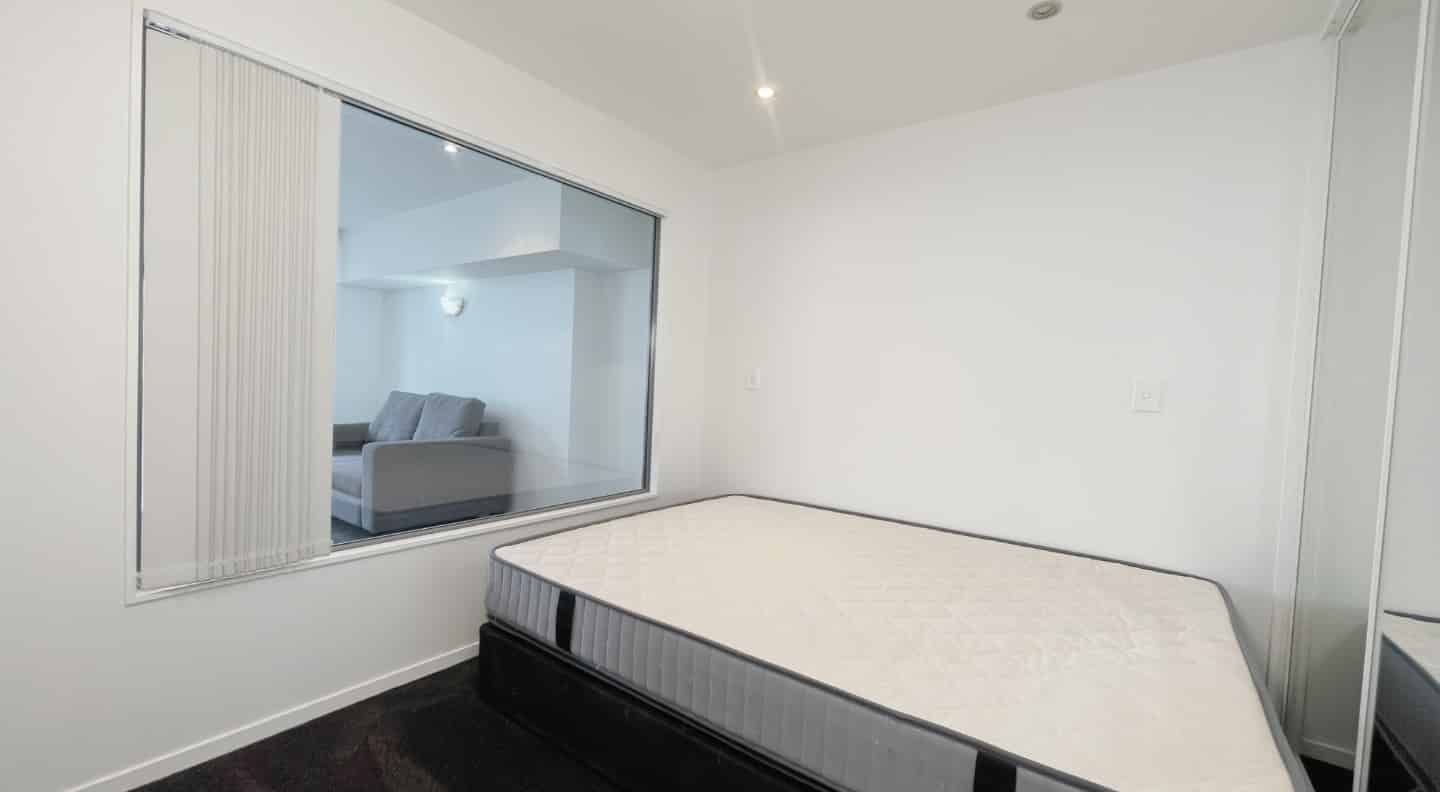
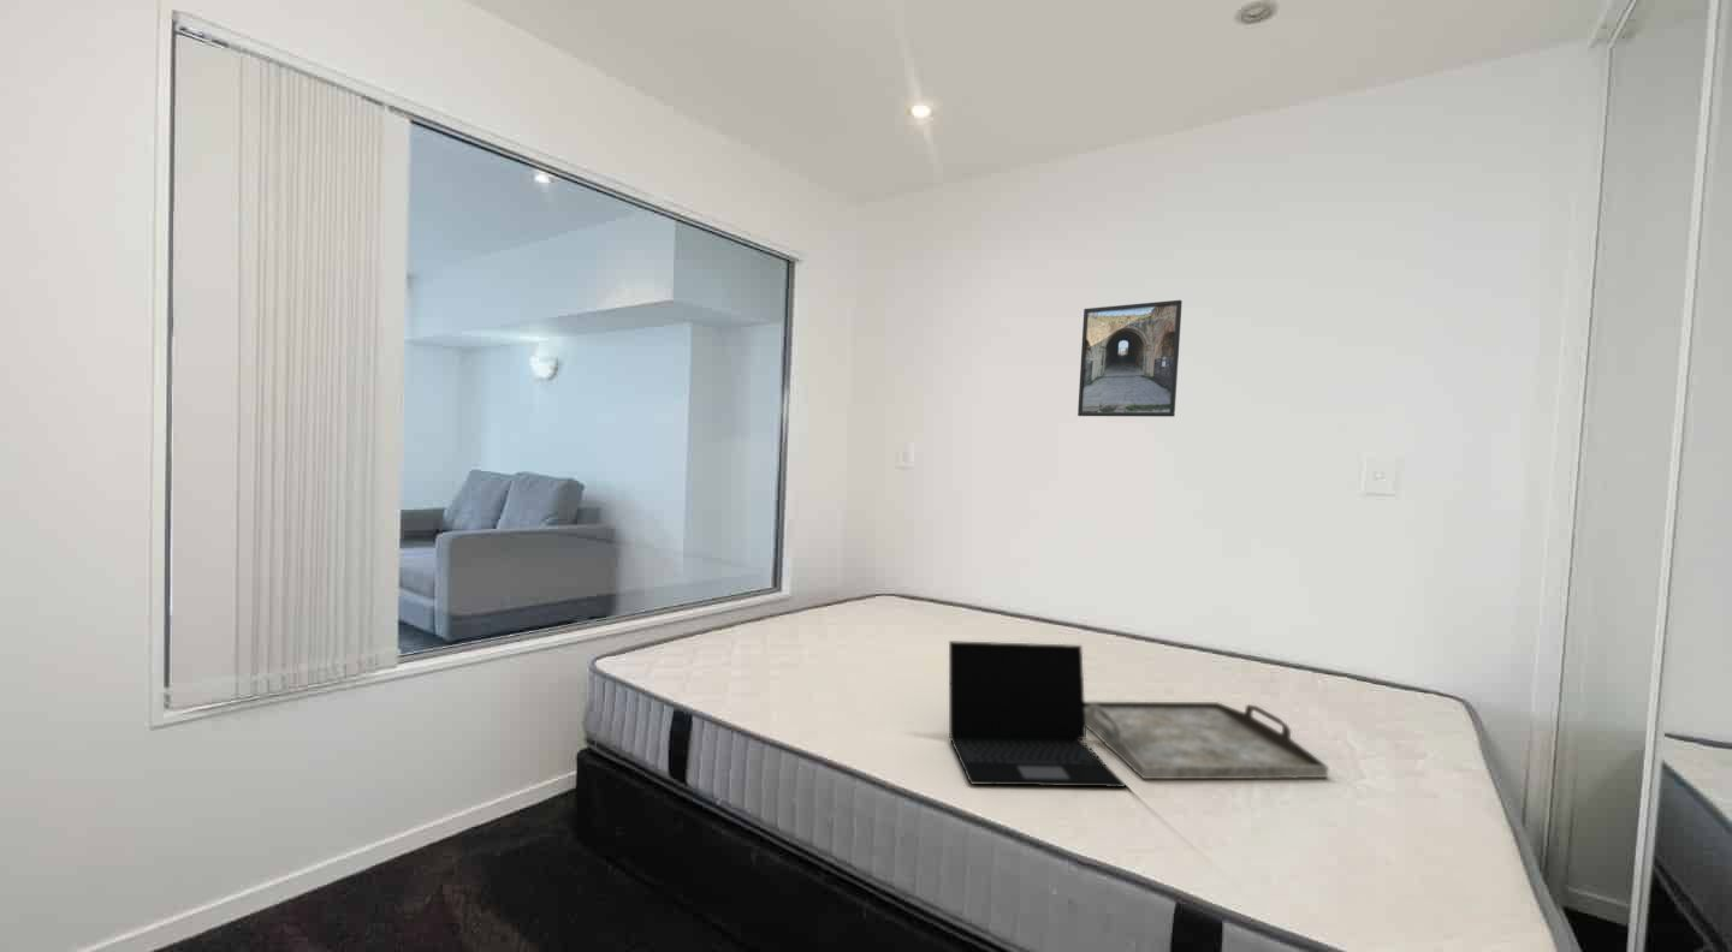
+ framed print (1127, 361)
+ laptop (1030, 708)
+ serving tray (1186, 726)
